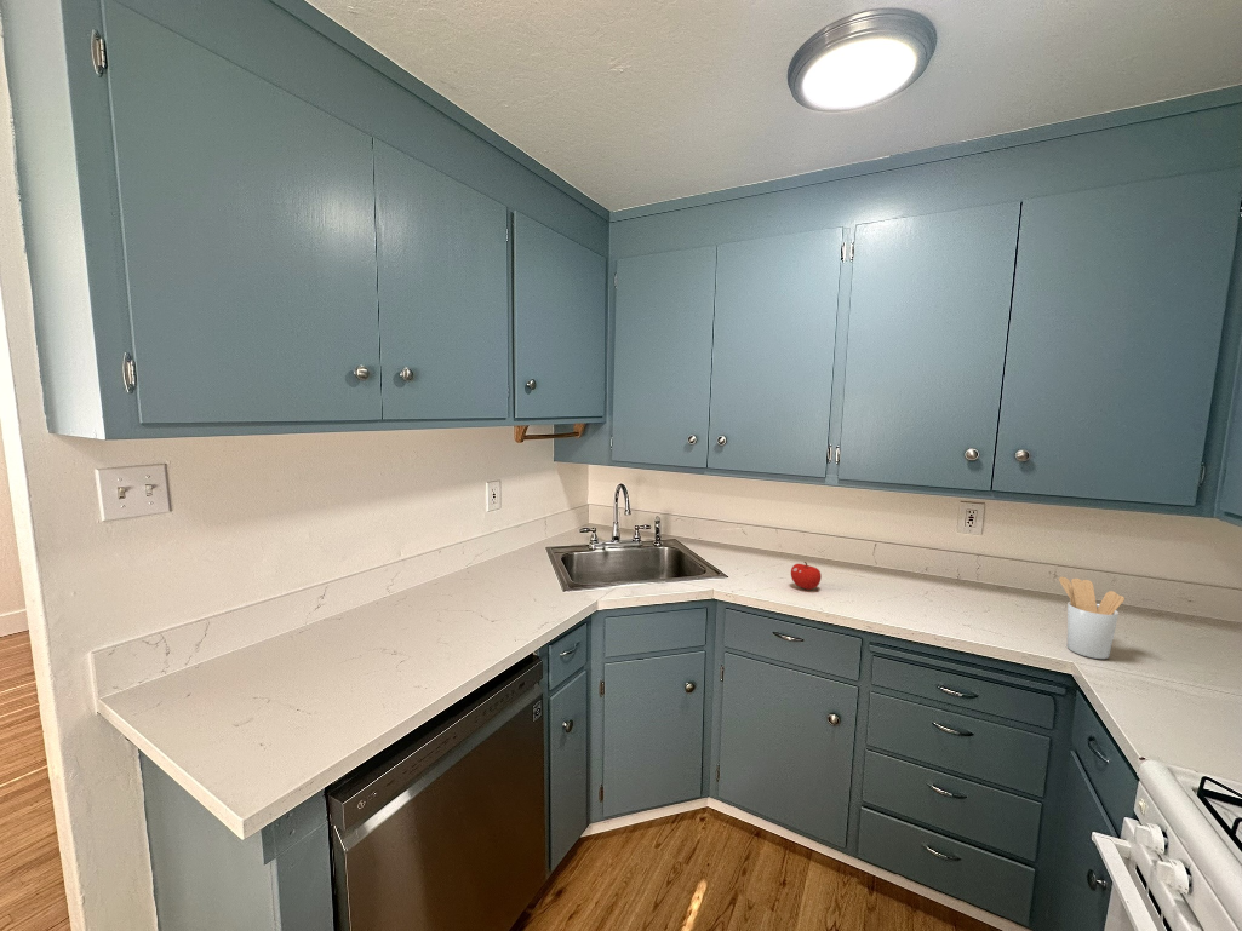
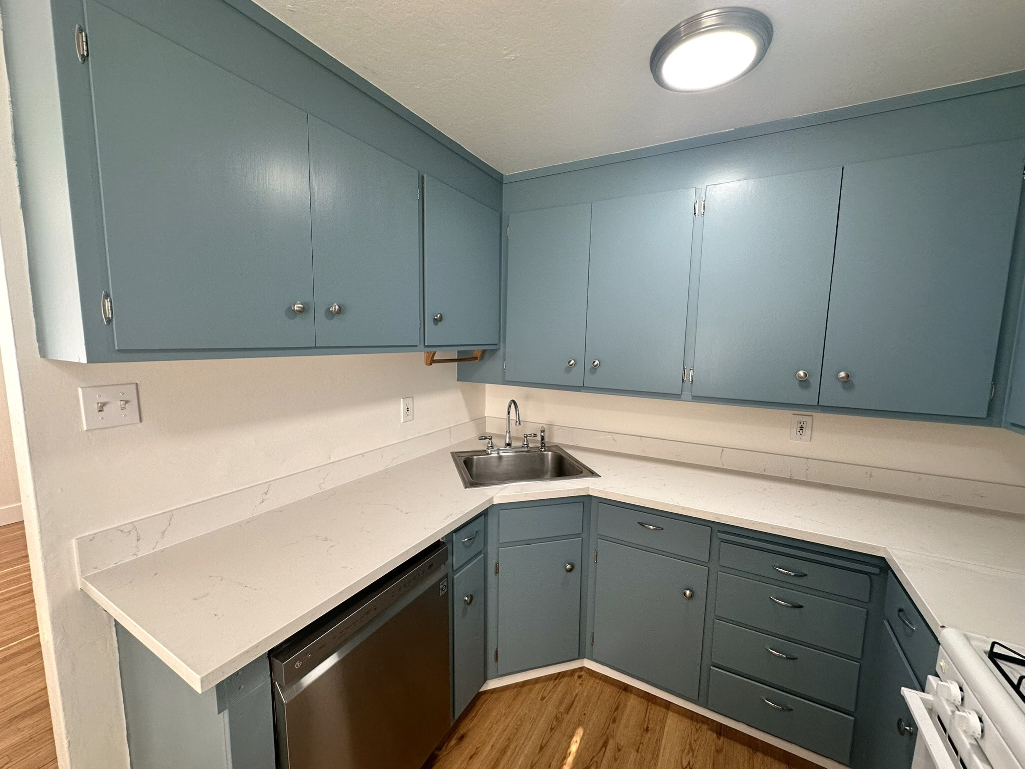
- utensil holder (1084, 615)
- fruit (806, 574)
